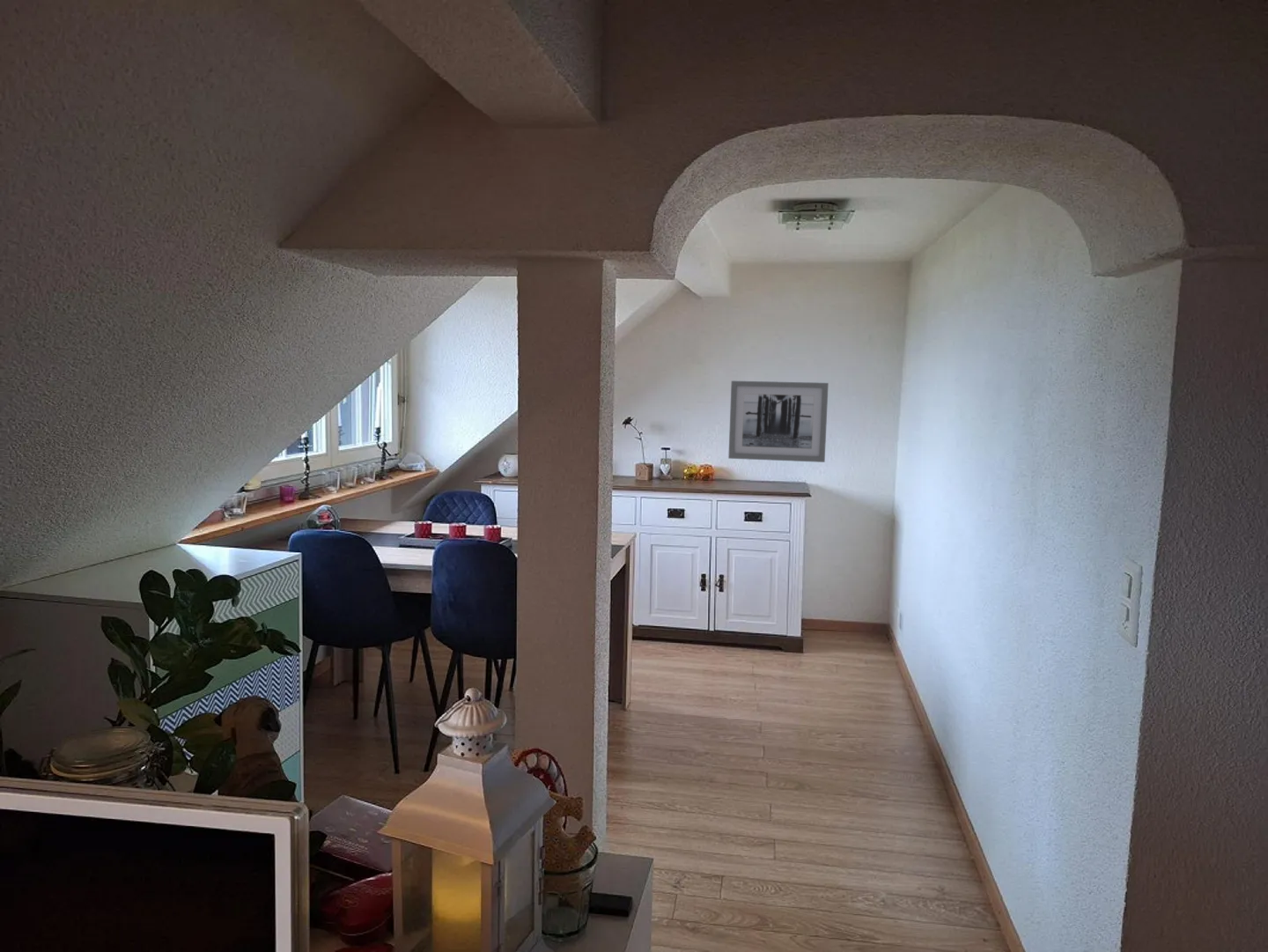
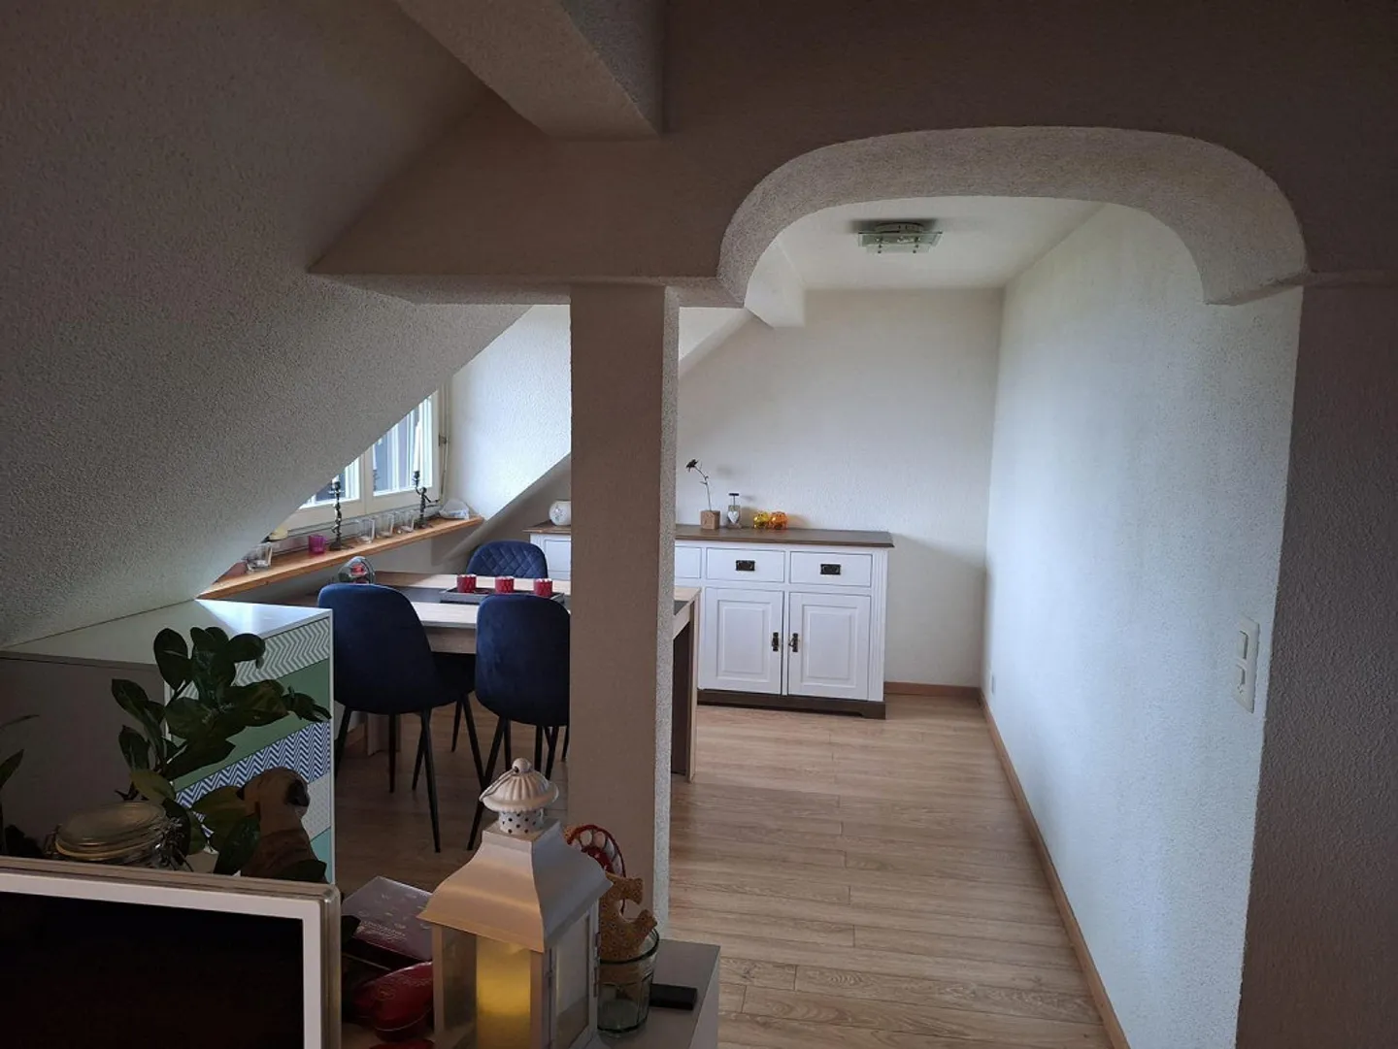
- wall art (778, 421)
